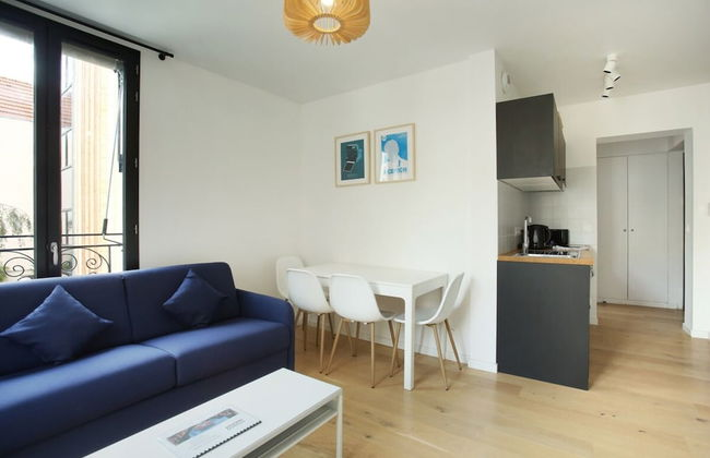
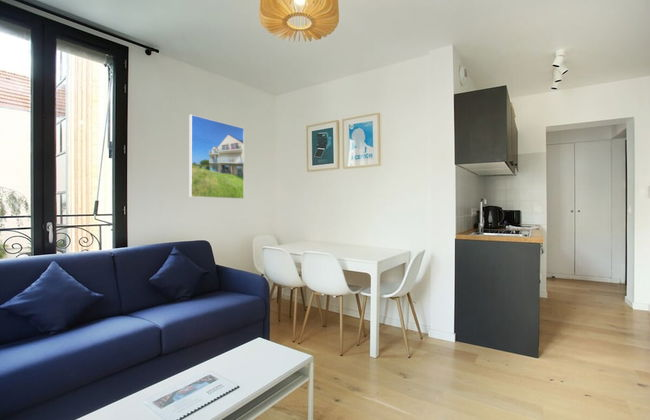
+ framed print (218, 159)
